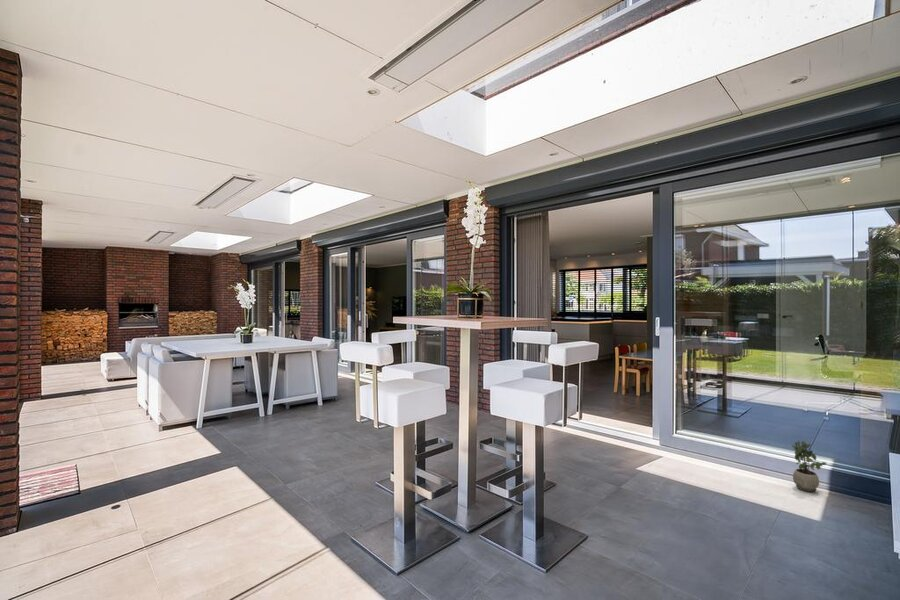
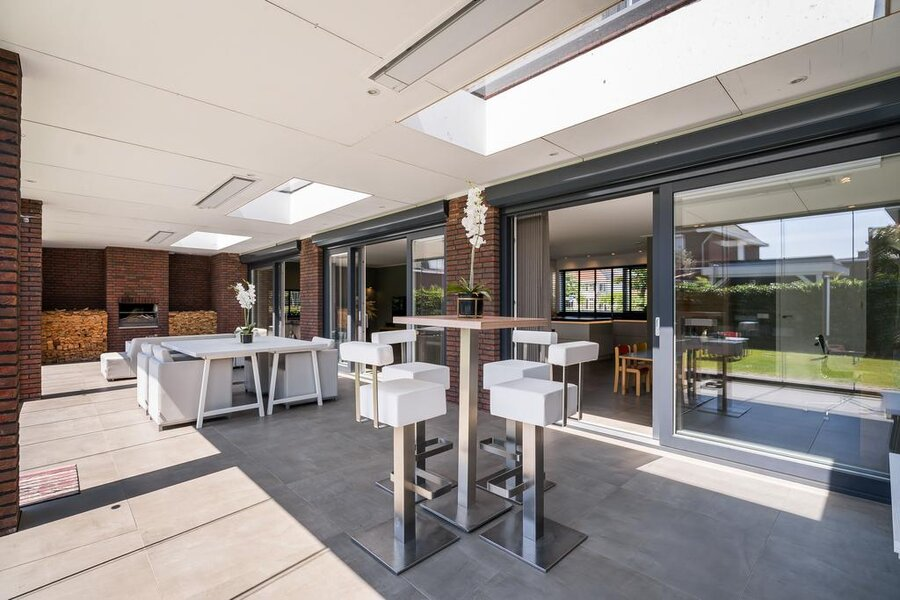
- potted plant (809, 466)
